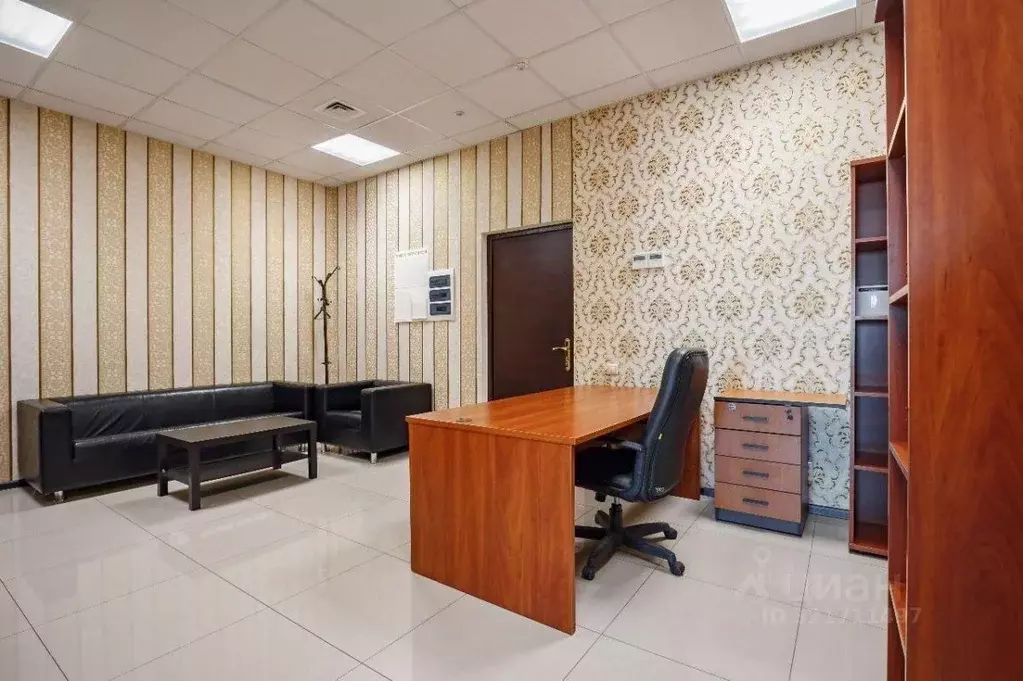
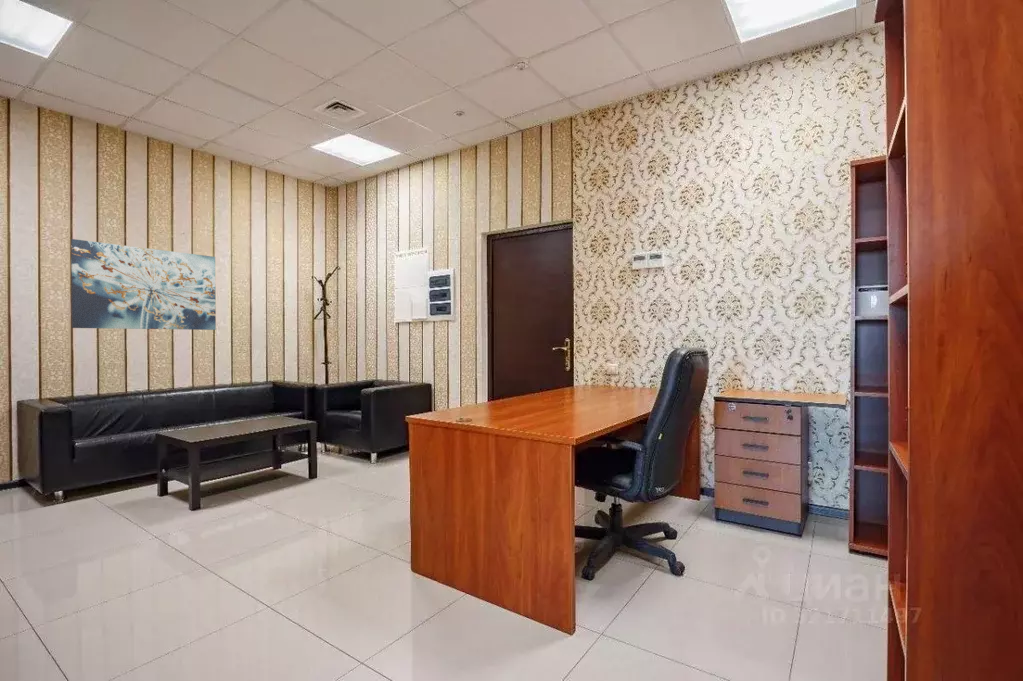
+ wall art (150, 289)
